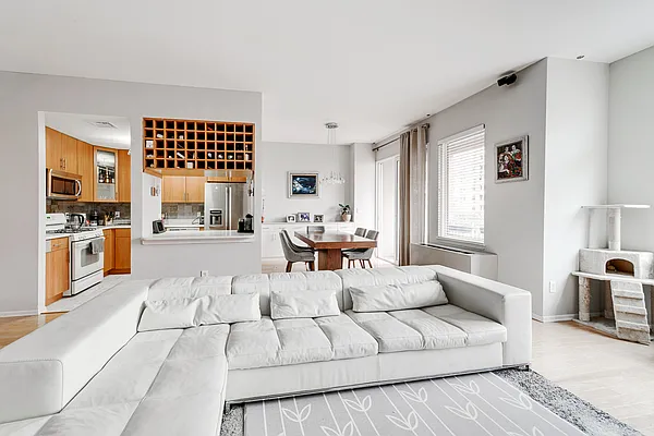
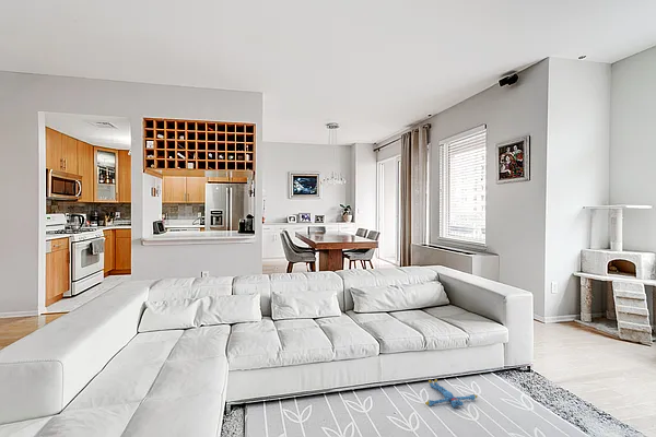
+ plush toy (445, 392)
